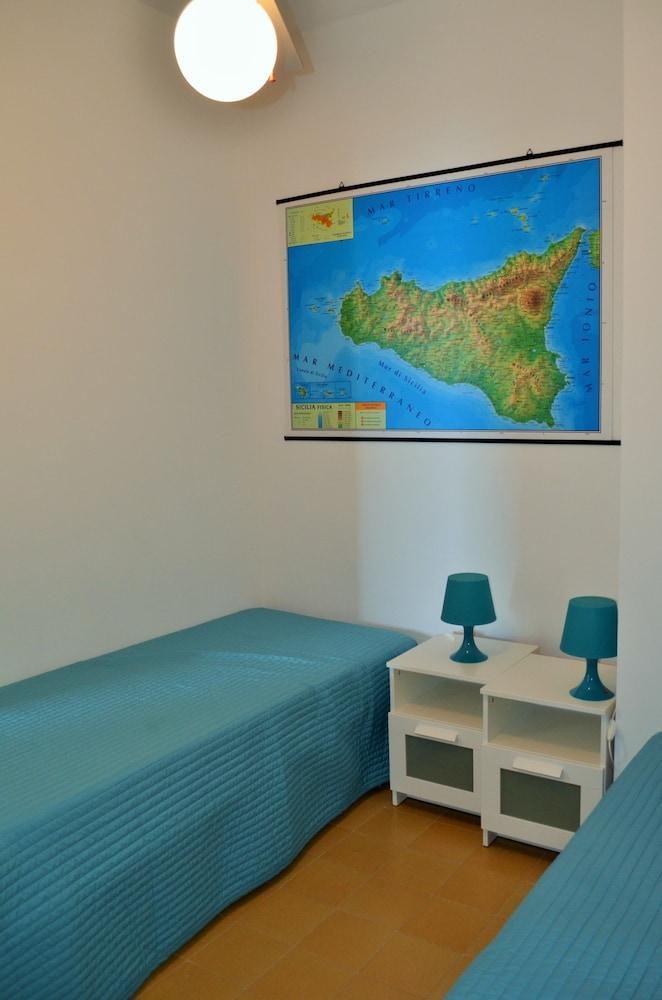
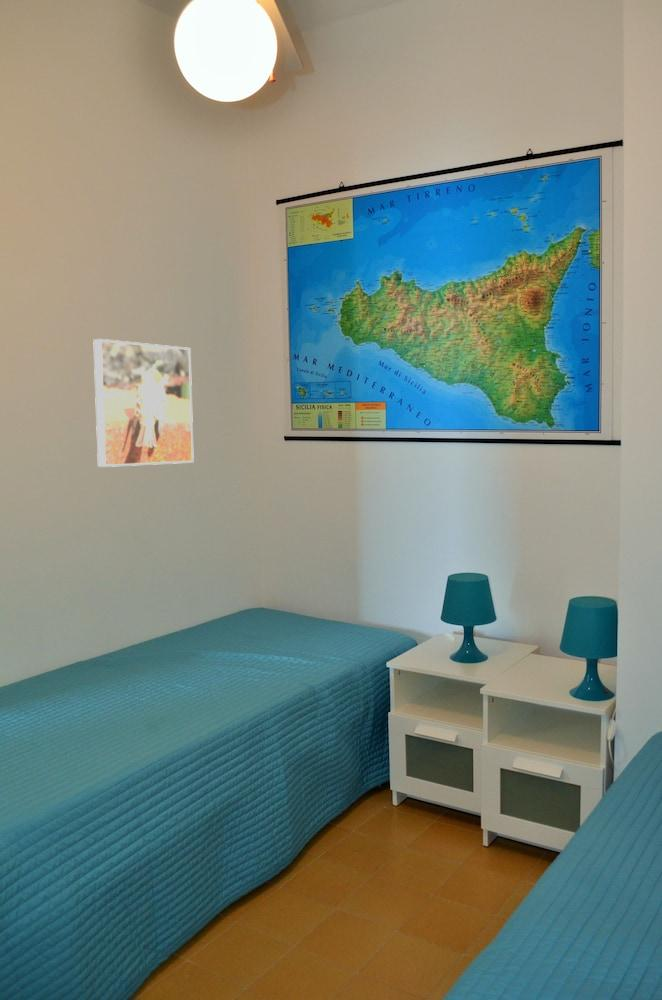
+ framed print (146, 404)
